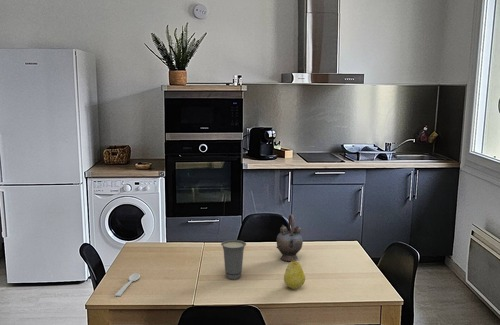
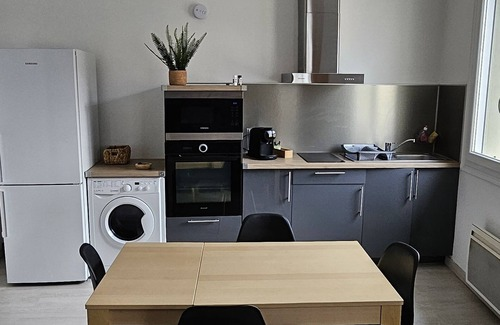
- teapot (290, 237)
- fruit (294, 273)
- cup (233, 260)
- spoon (128, 283)
